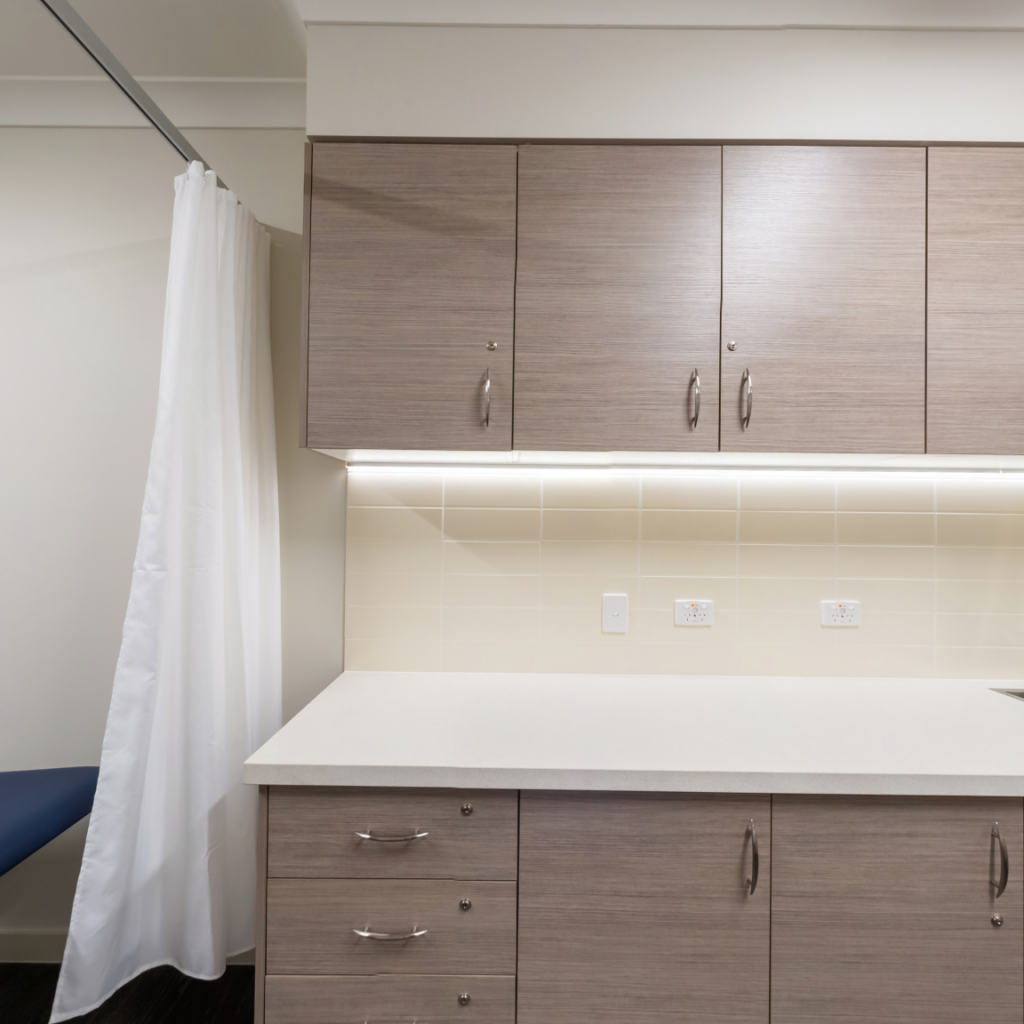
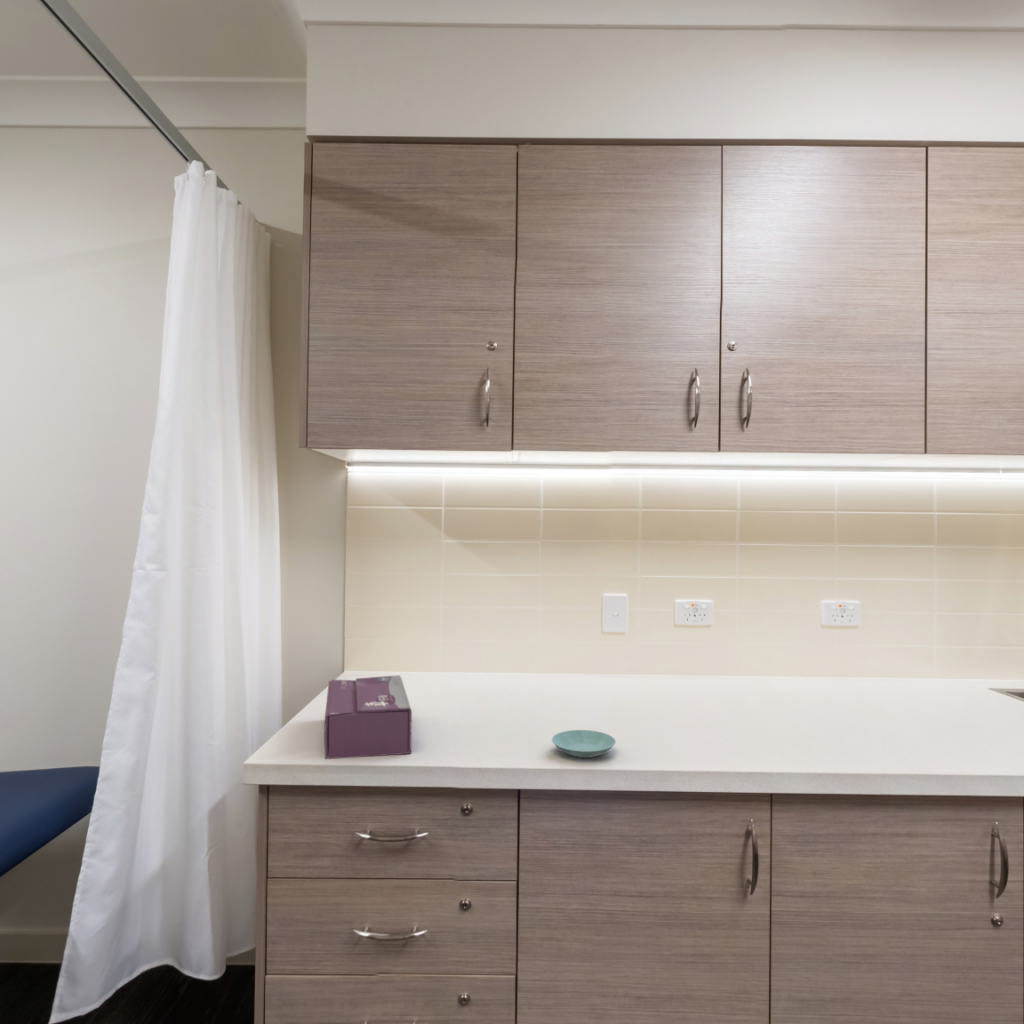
+ tissue box (366, 713)
+ saucer (583, 745)
